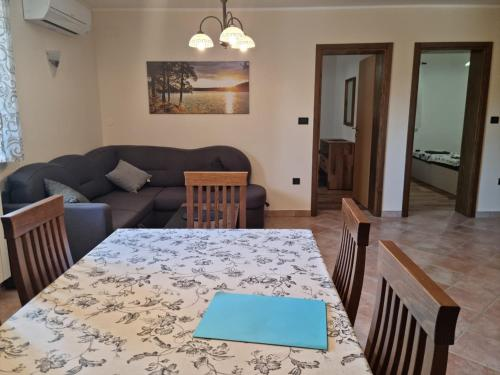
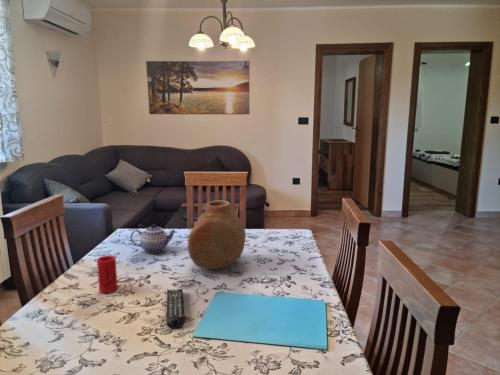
+ remote control (175, 305)
+ vase (218, 233)
+ cup (107, 274)
+ teapot (153, 237)
